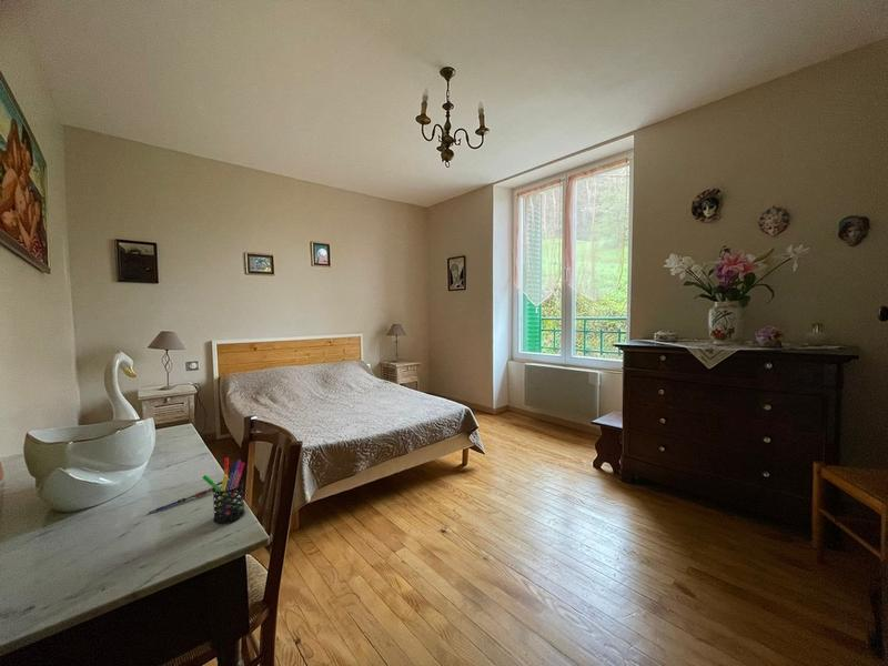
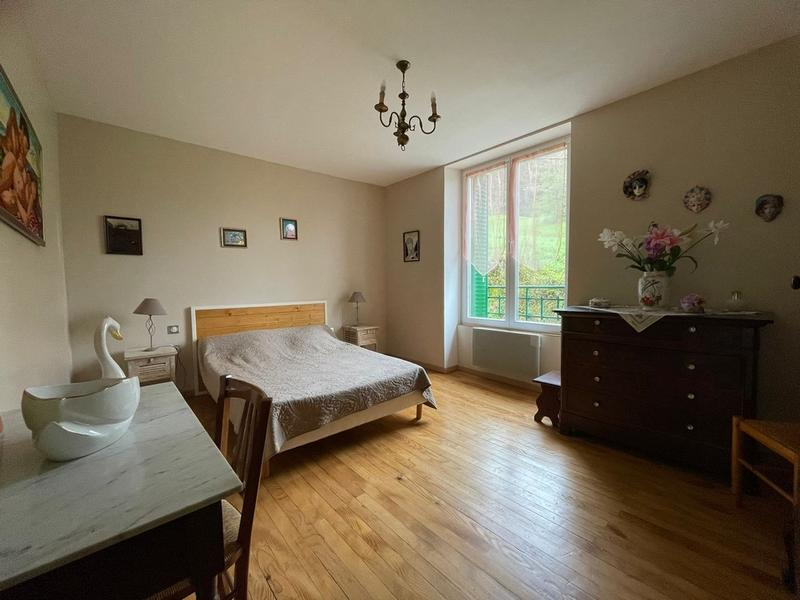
- pen holder (224, 490)
- pen (185, 498)
